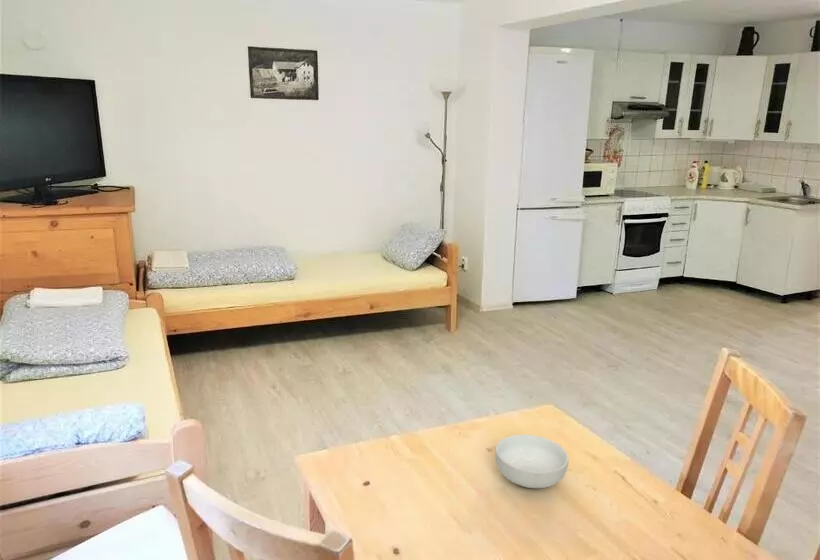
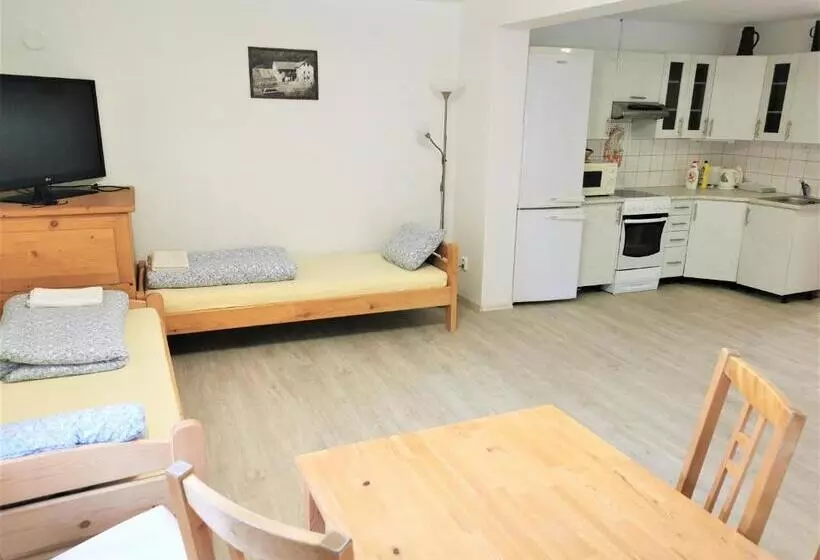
- cereal bowl (530, 465)
